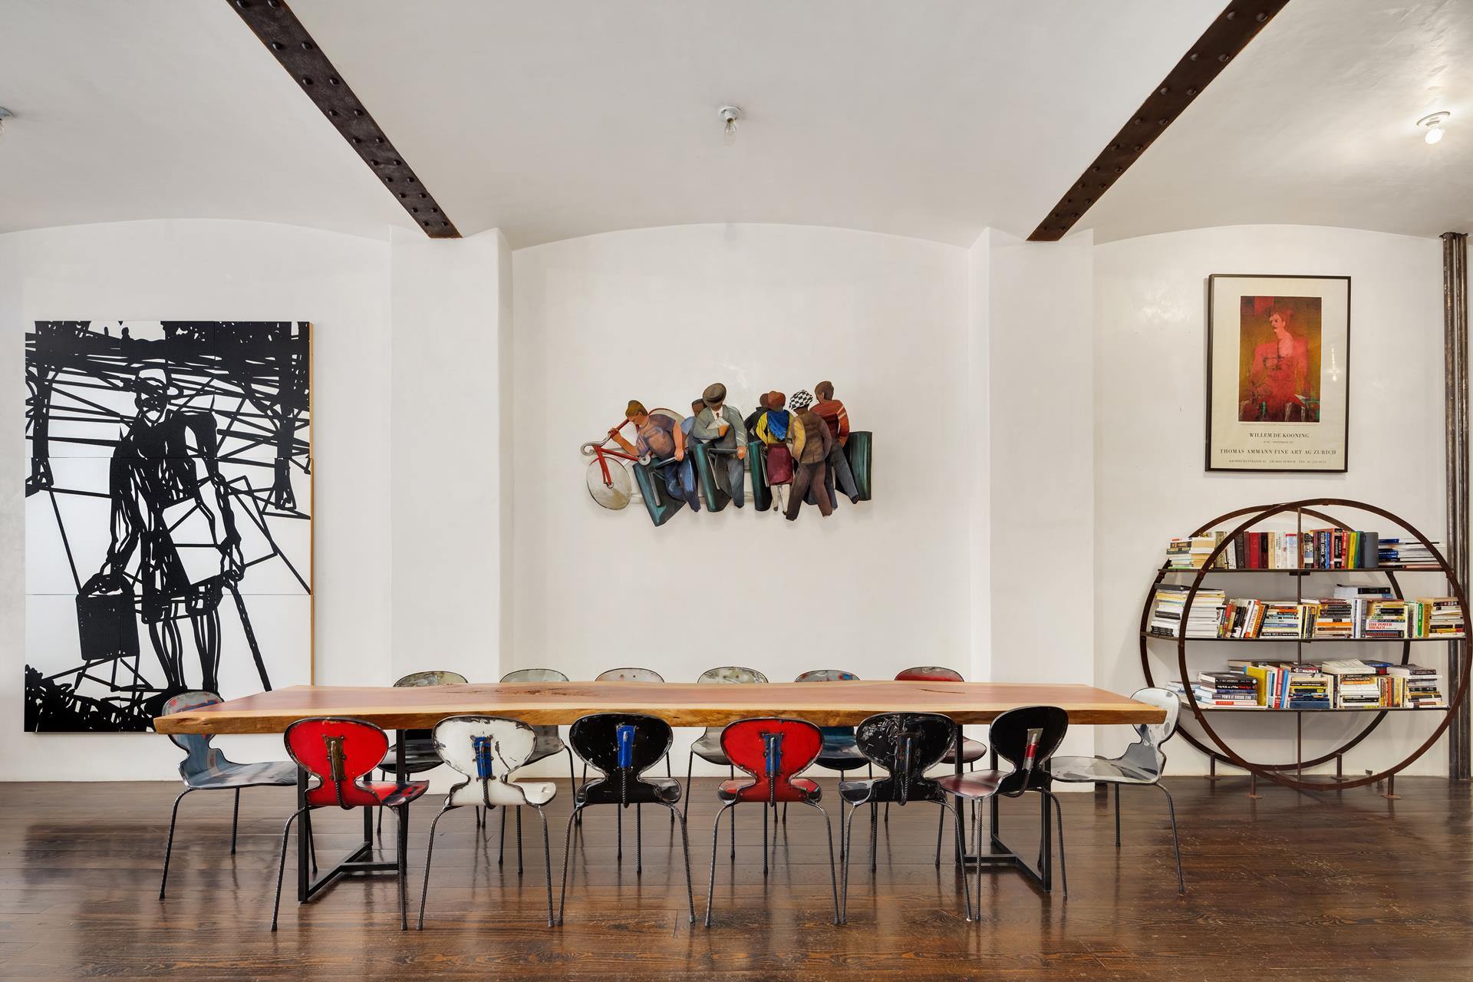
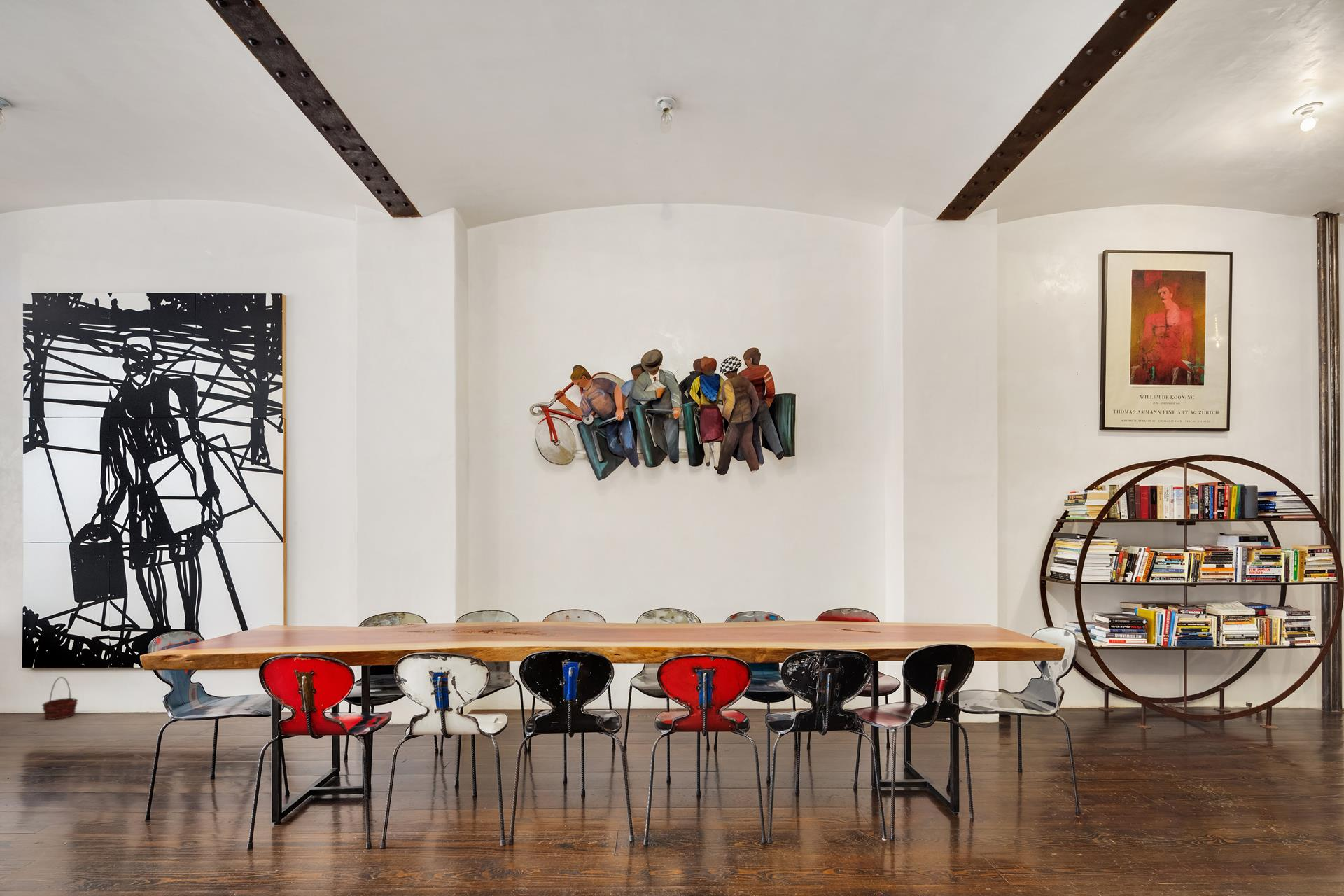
+ basket (60, 699)
